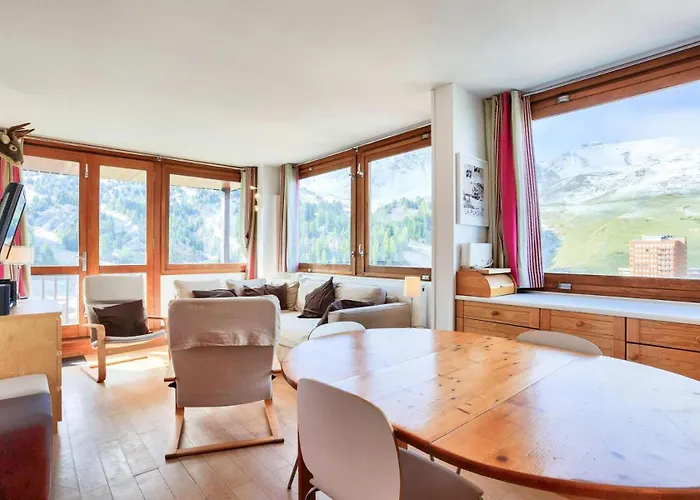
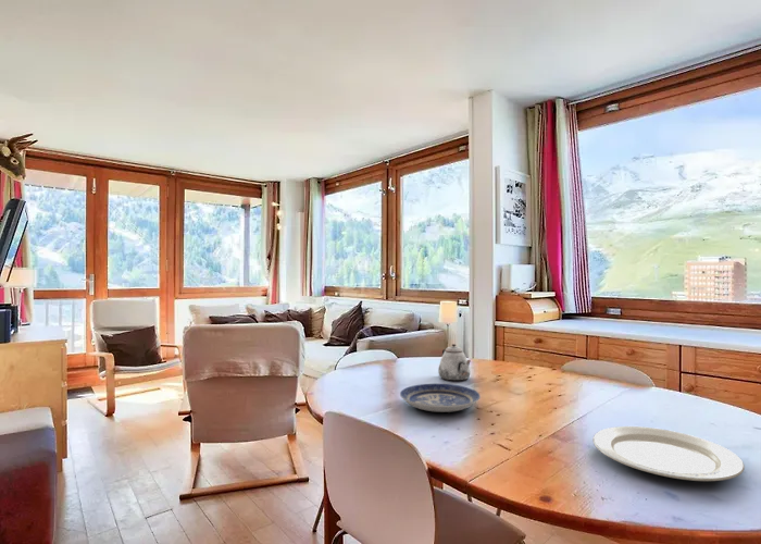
+ teapot (456, 361)
+ plate (439, 399)
+ chinaware (662, 453)
